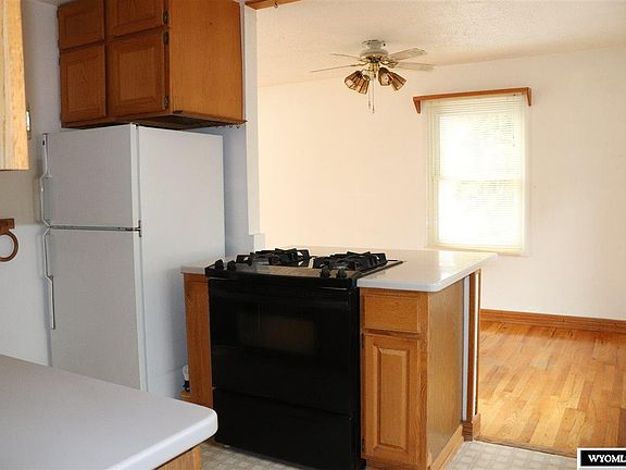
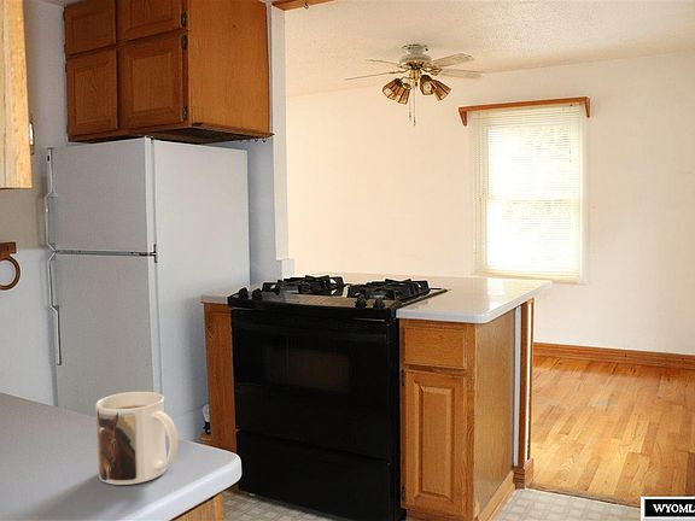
+ mug (135, 438)
